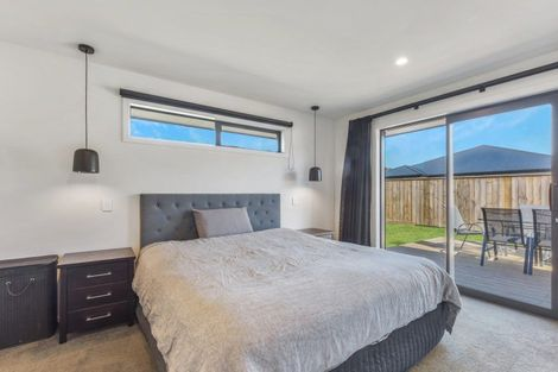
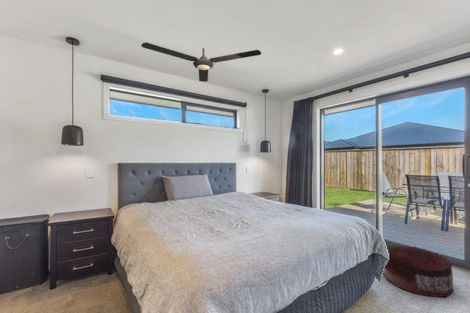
+ ceiling fan (203, 63)
+ pouf (415, 266)
